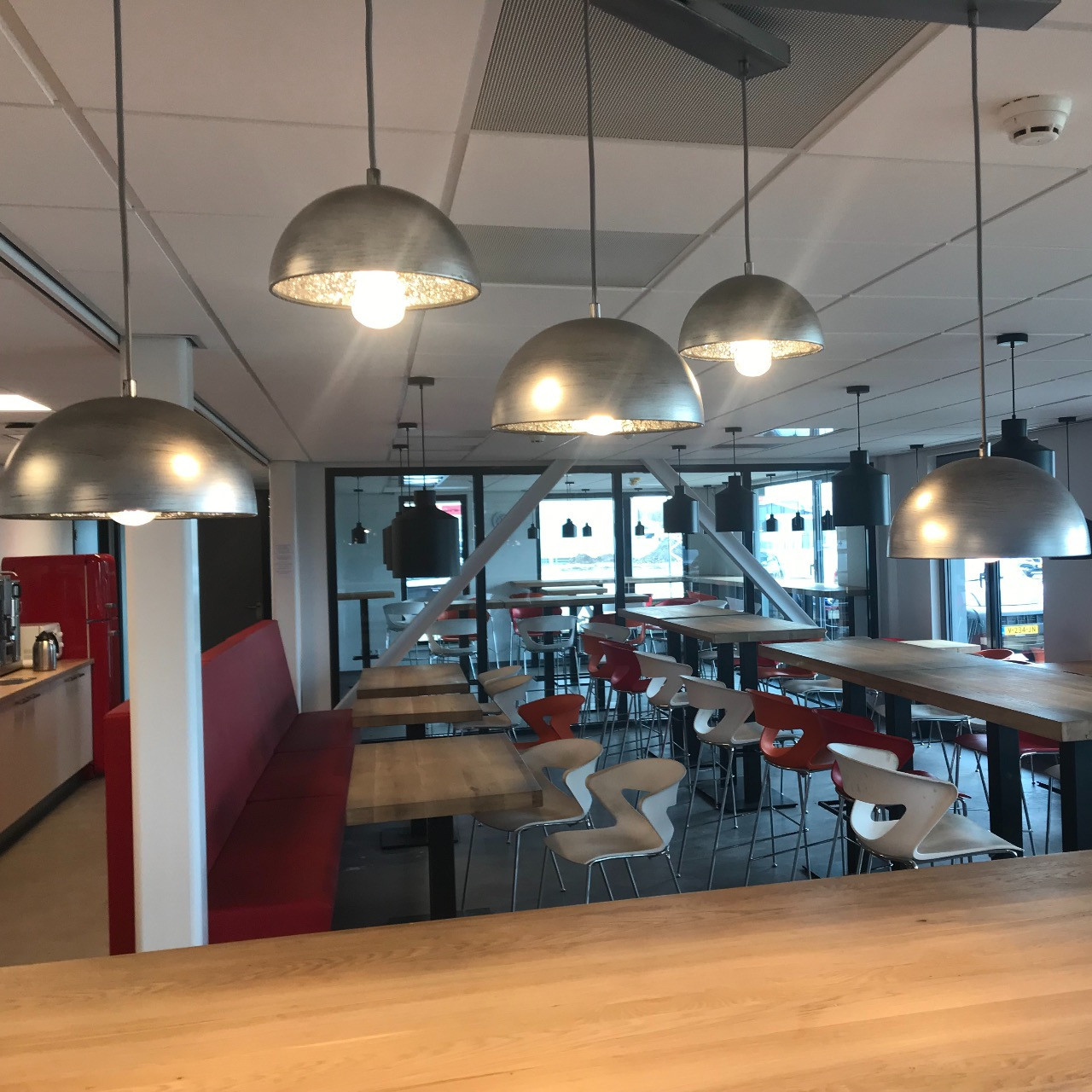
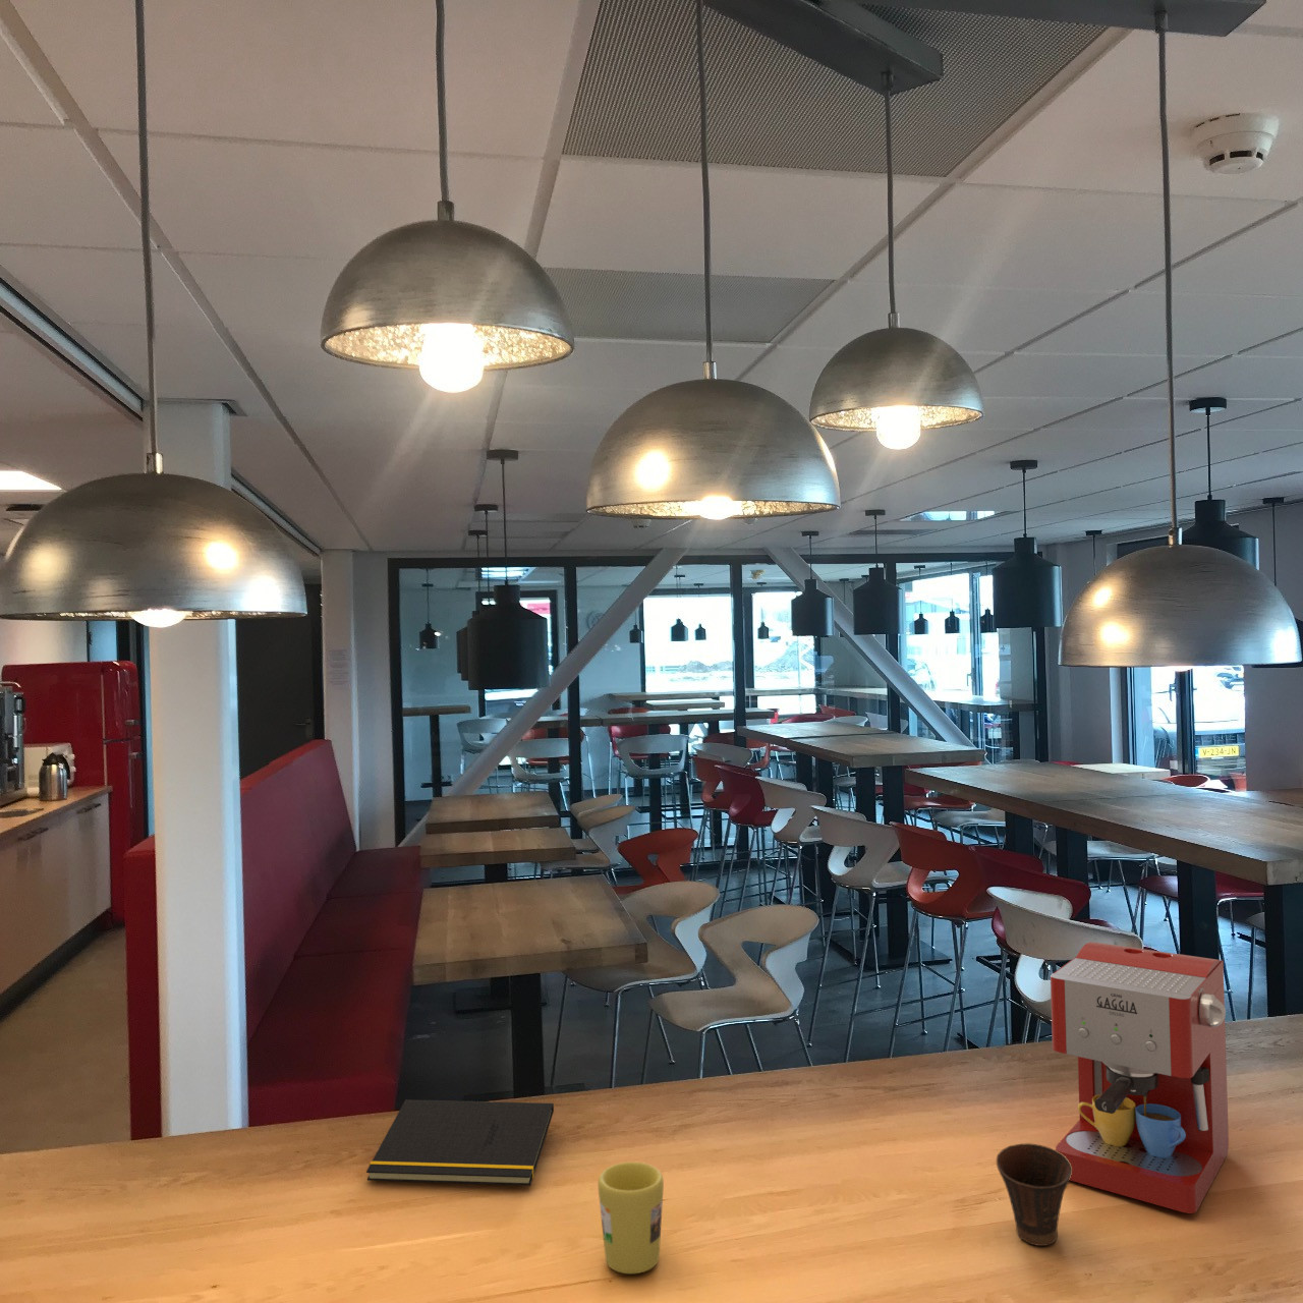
+ notepad (464, 1140)
+ coffee maker (1141, 1061)
+ mug (632, 1209)
+ cup (1035, 1199)
